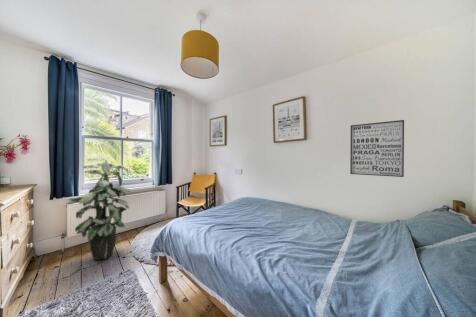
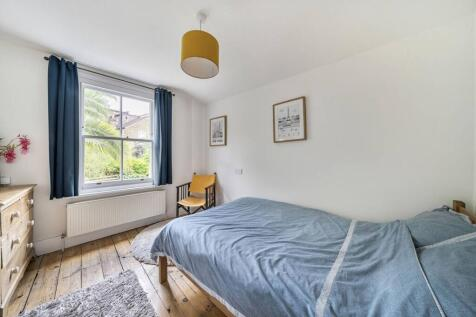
- indoor plant (101, 206)
- wall art (375, 149)
